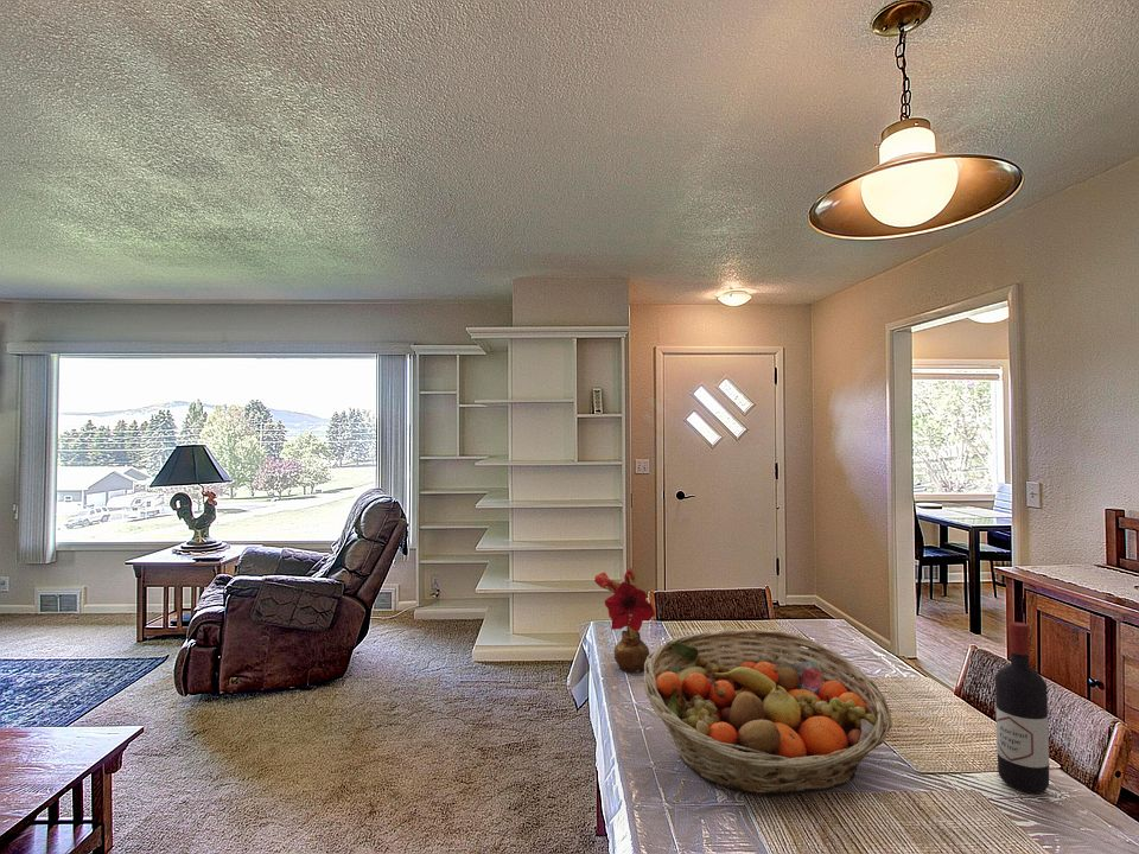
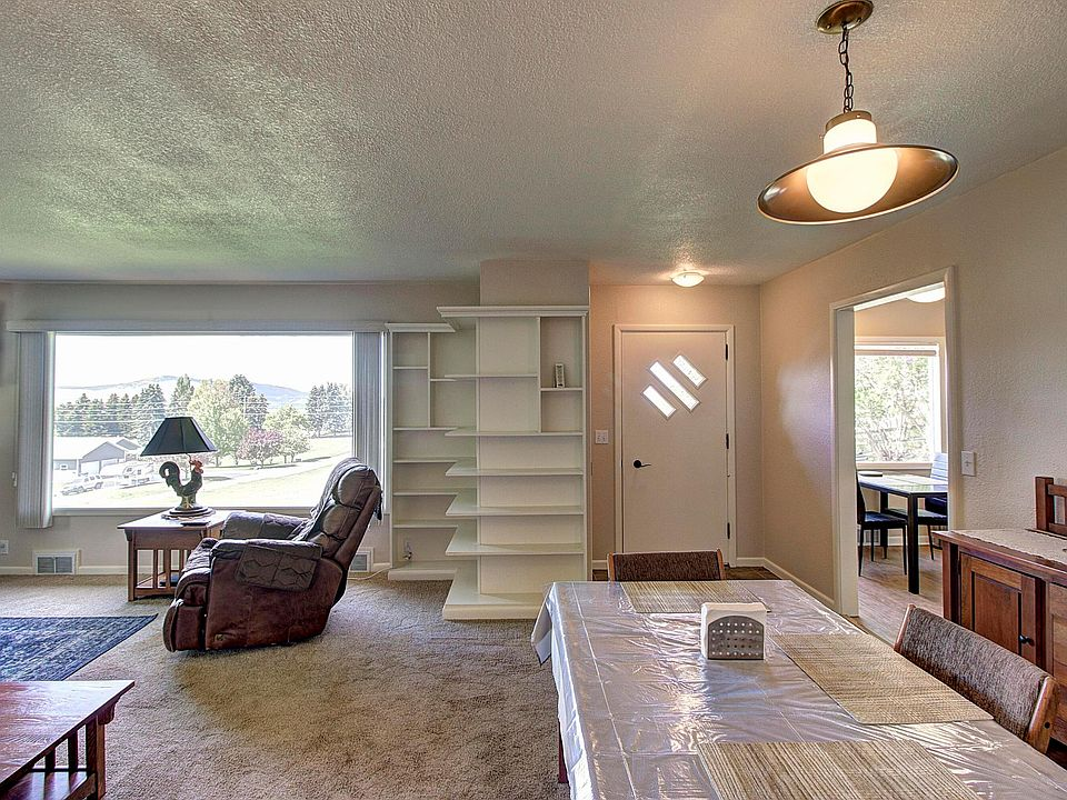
- flower (626, 620)
- fruit basket (761, 705)
- wine bottle (1020, 703)
